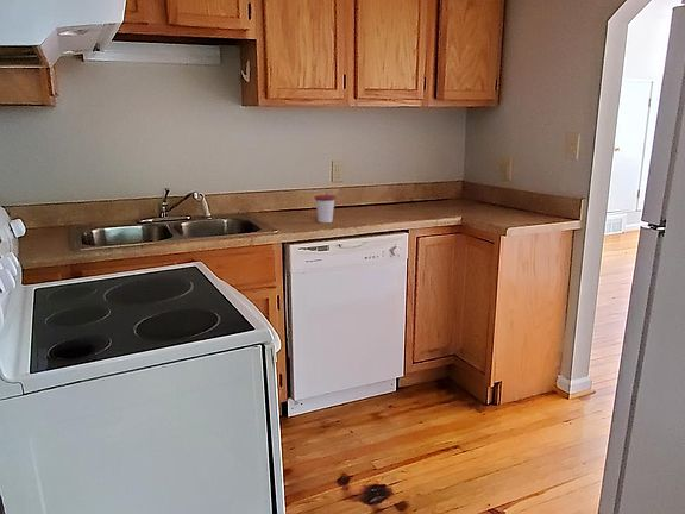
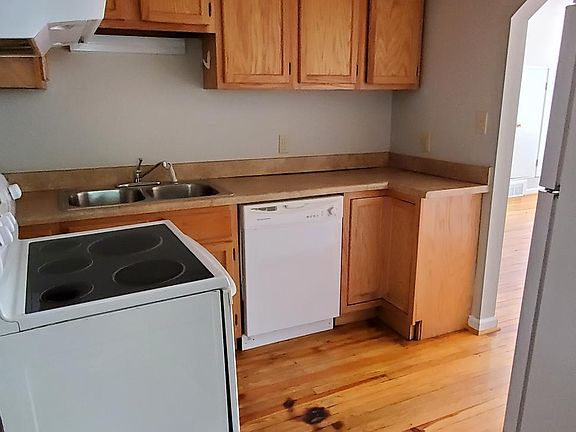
- cup (325, 206)
